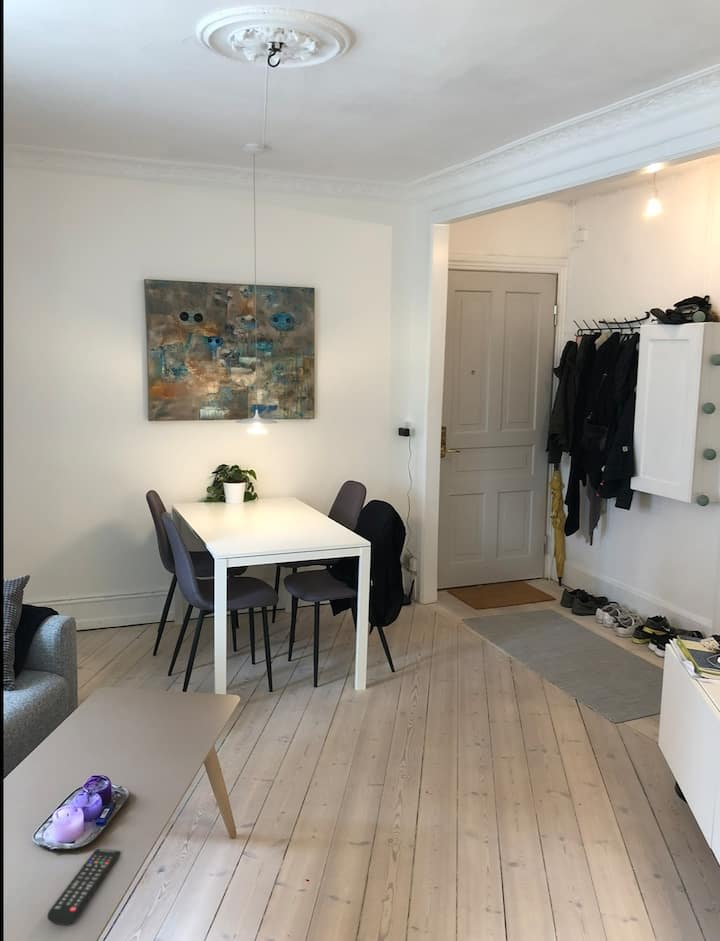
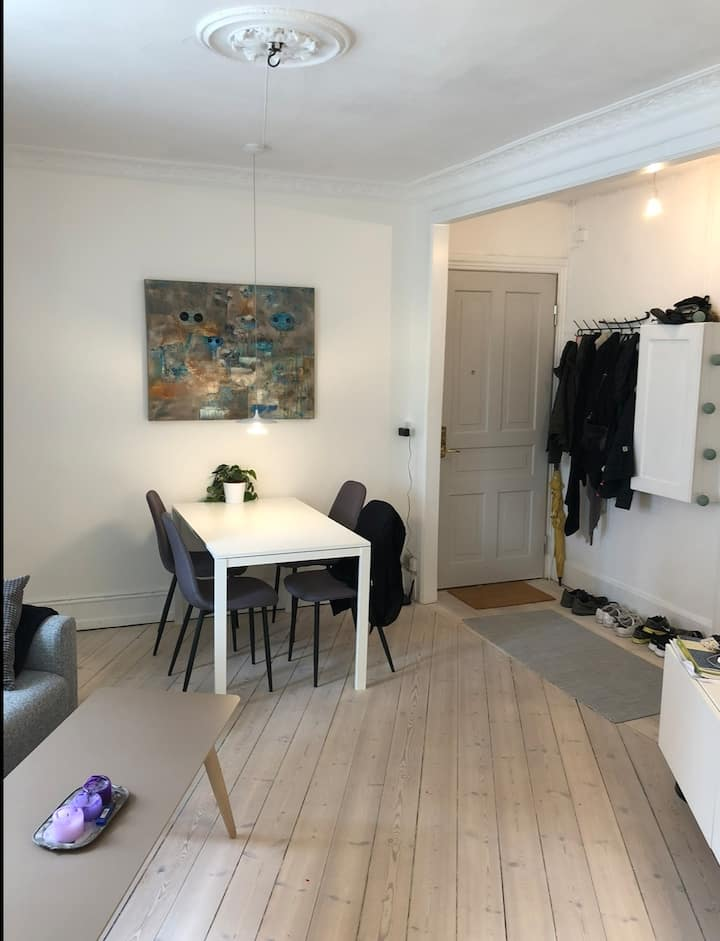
- remote control (86, 883)
